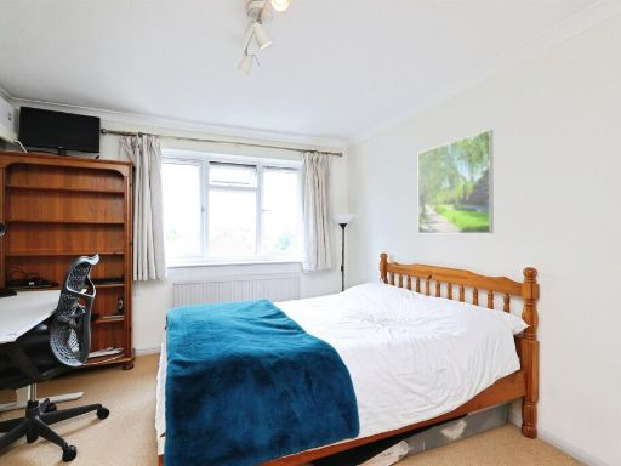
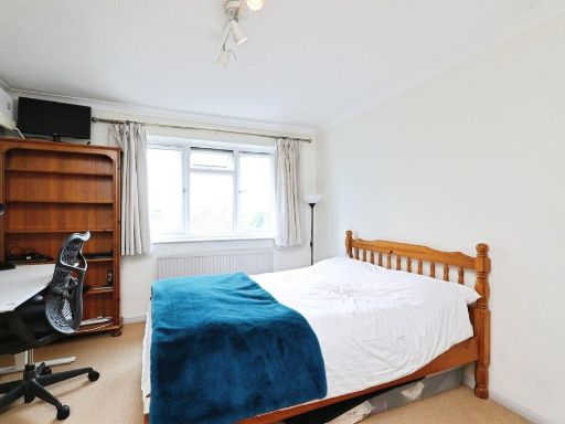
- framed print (450, 188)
